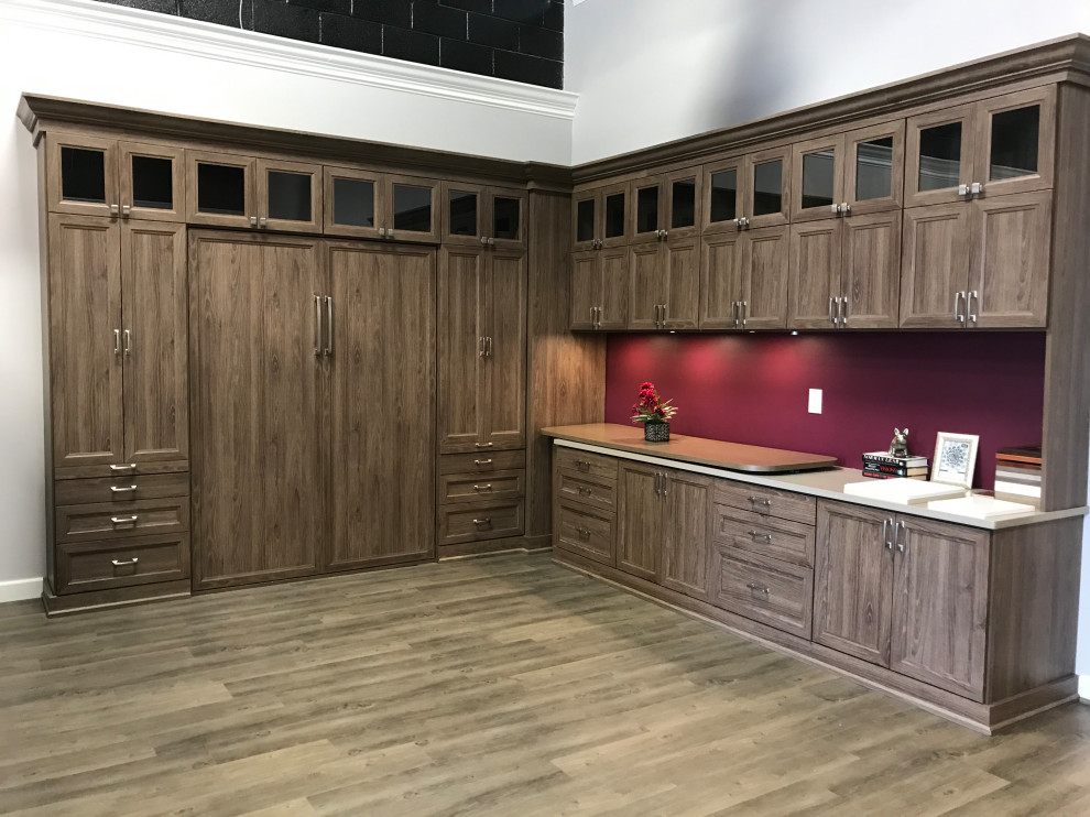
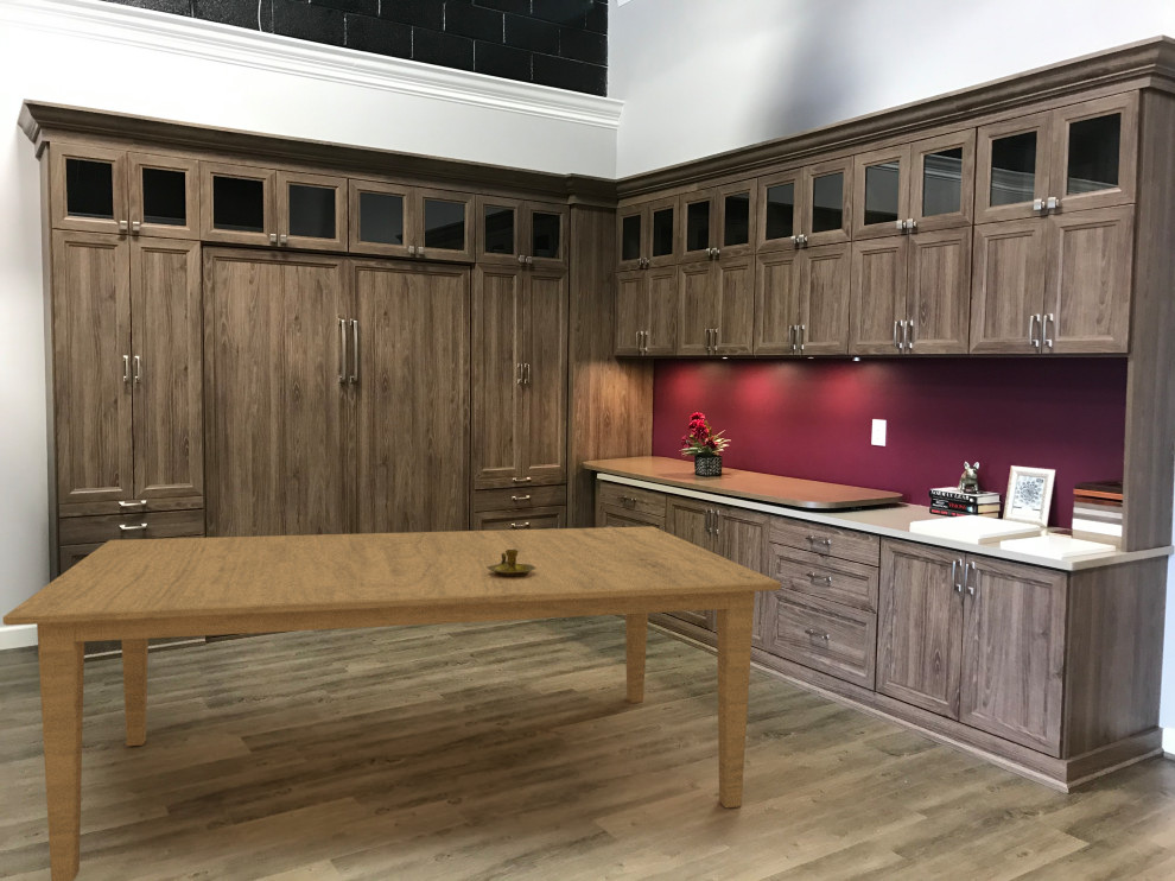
+ candlestick (509, 560)
+ dining table (407, 625)
